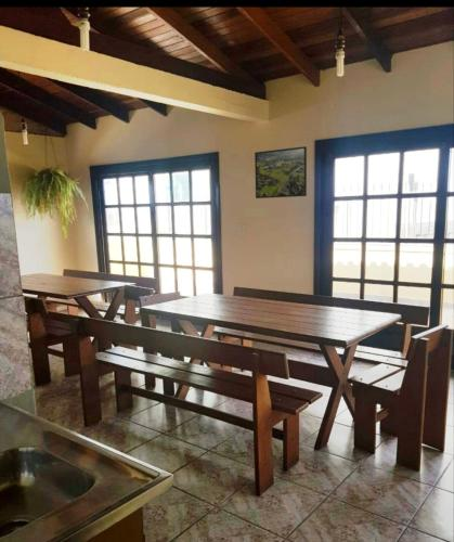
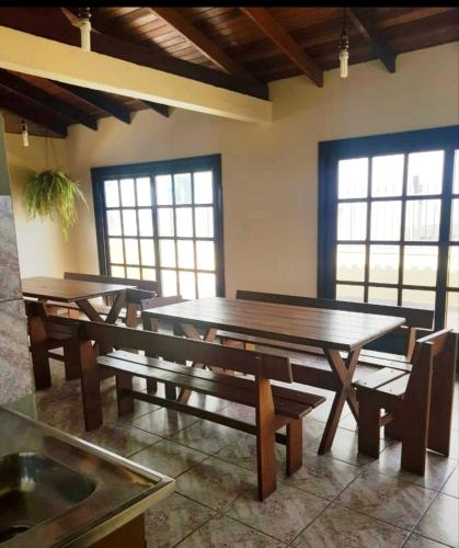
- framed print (280, 173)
